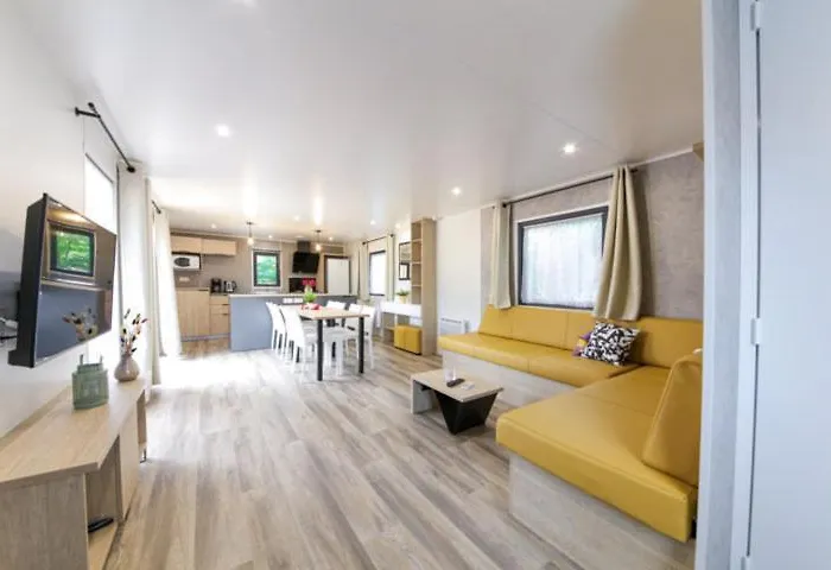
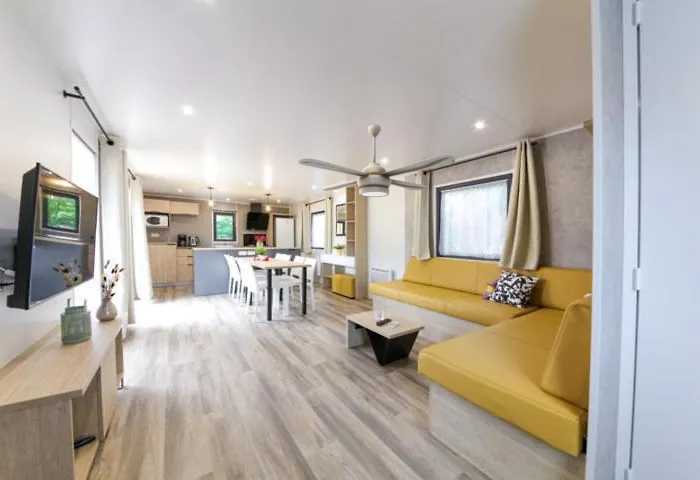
+ ceiling fan (374, 161)
